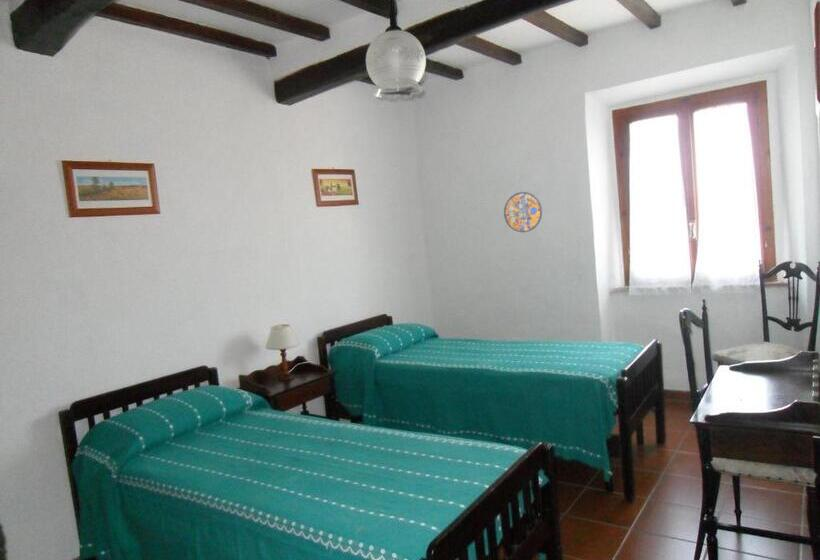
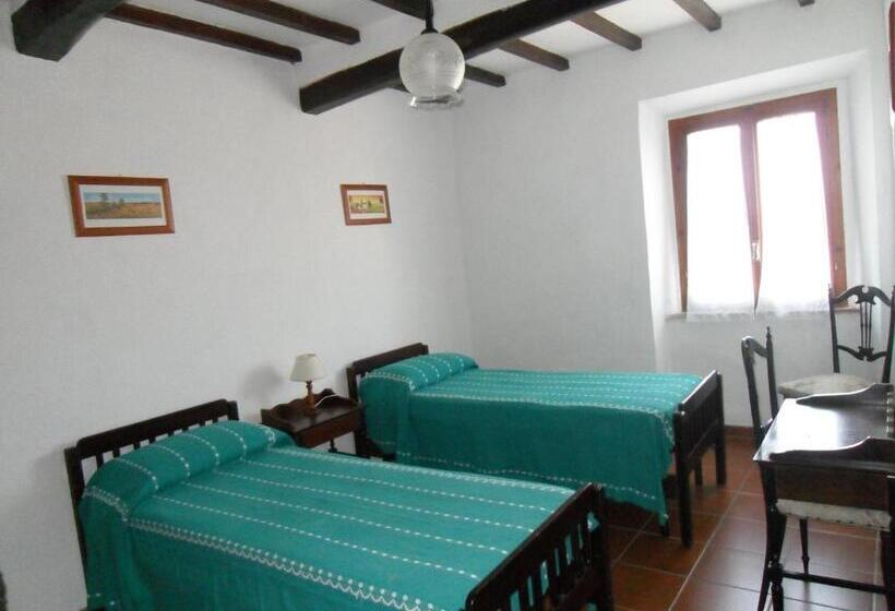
- manhole cover (522, 212)
